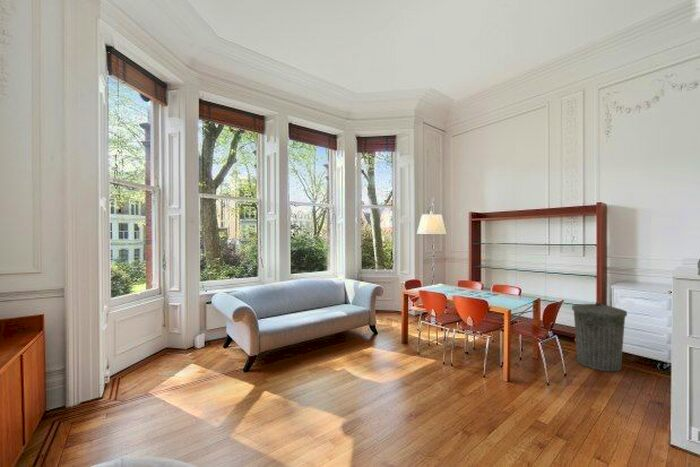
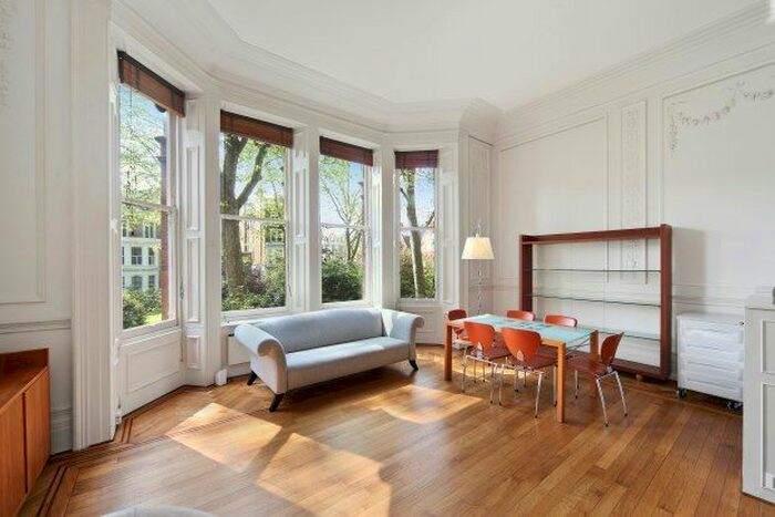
- trash can (598, 333)
